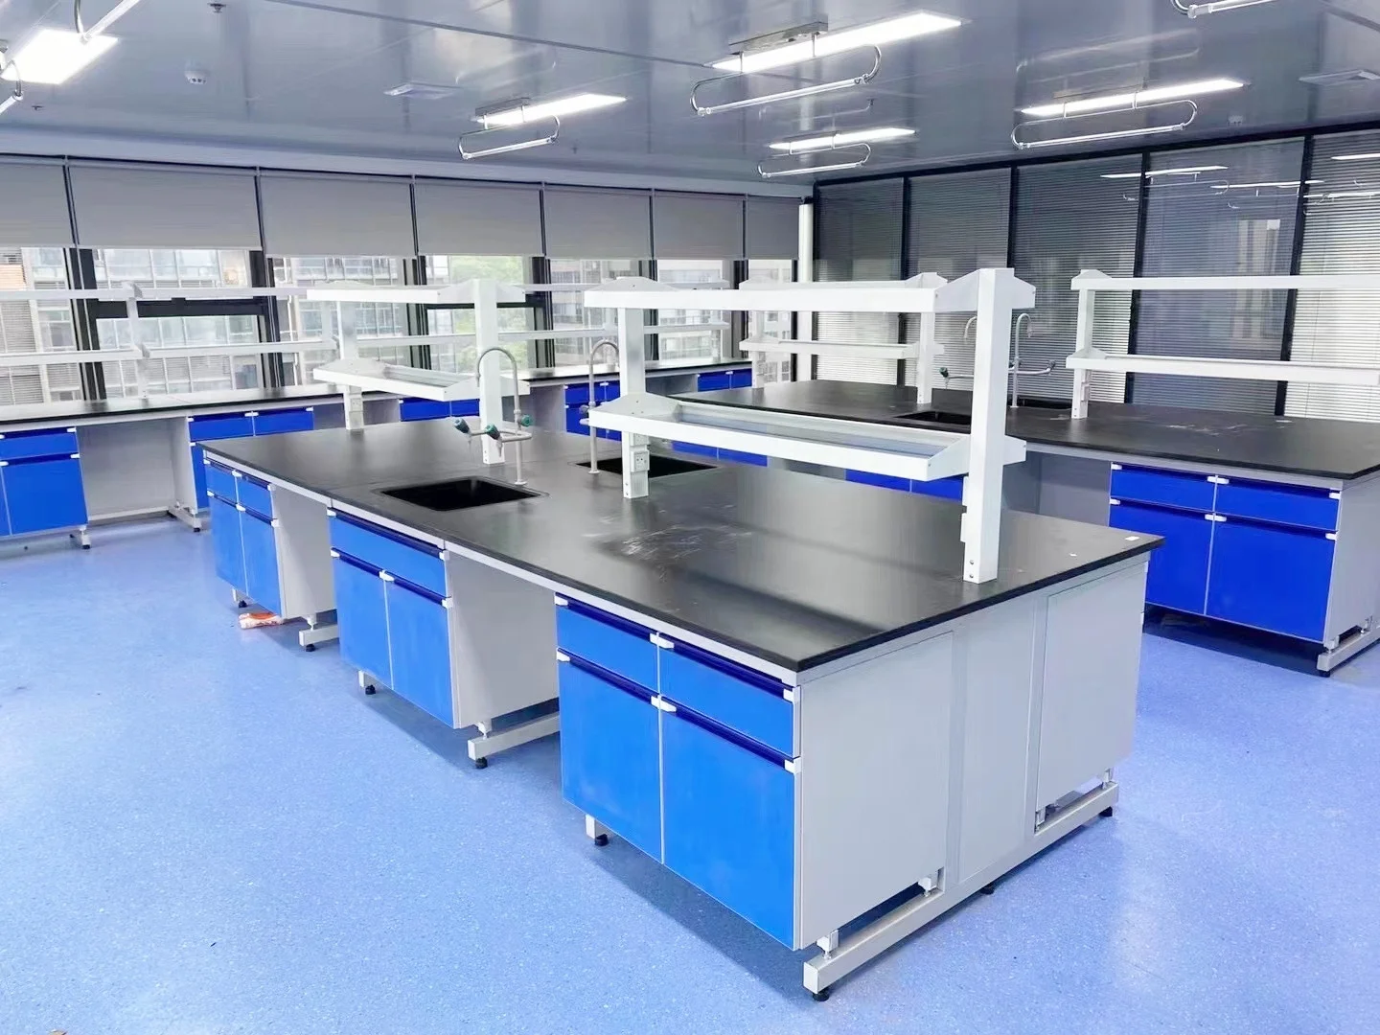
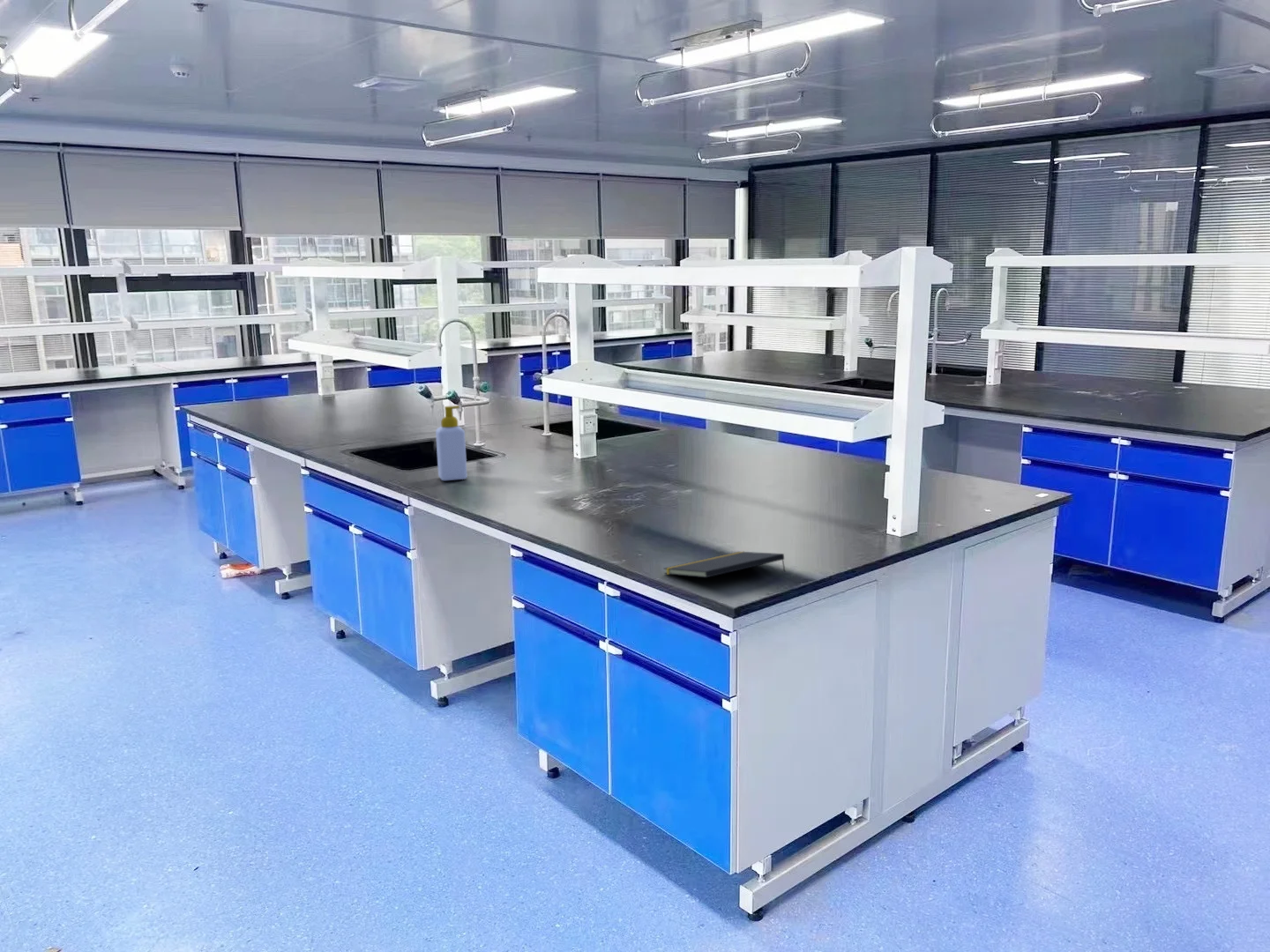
+ notepad (723, 563)
+ soap bottle (451, 443)
